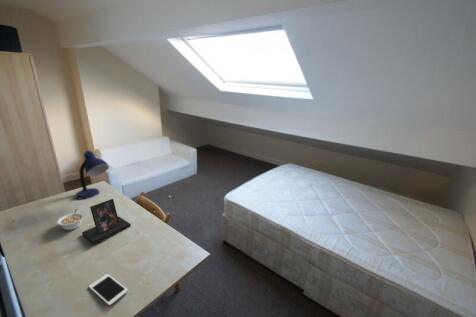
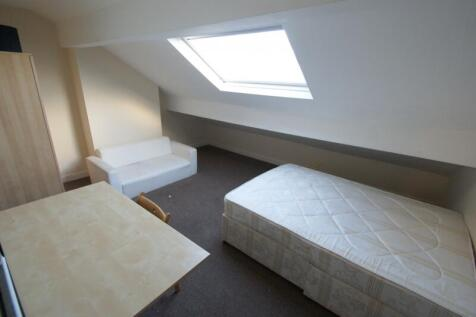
- legume (71, 221)
- cell phone (108, 288)
- desk lamp (89, 174)
- photo frame (104, 216)
